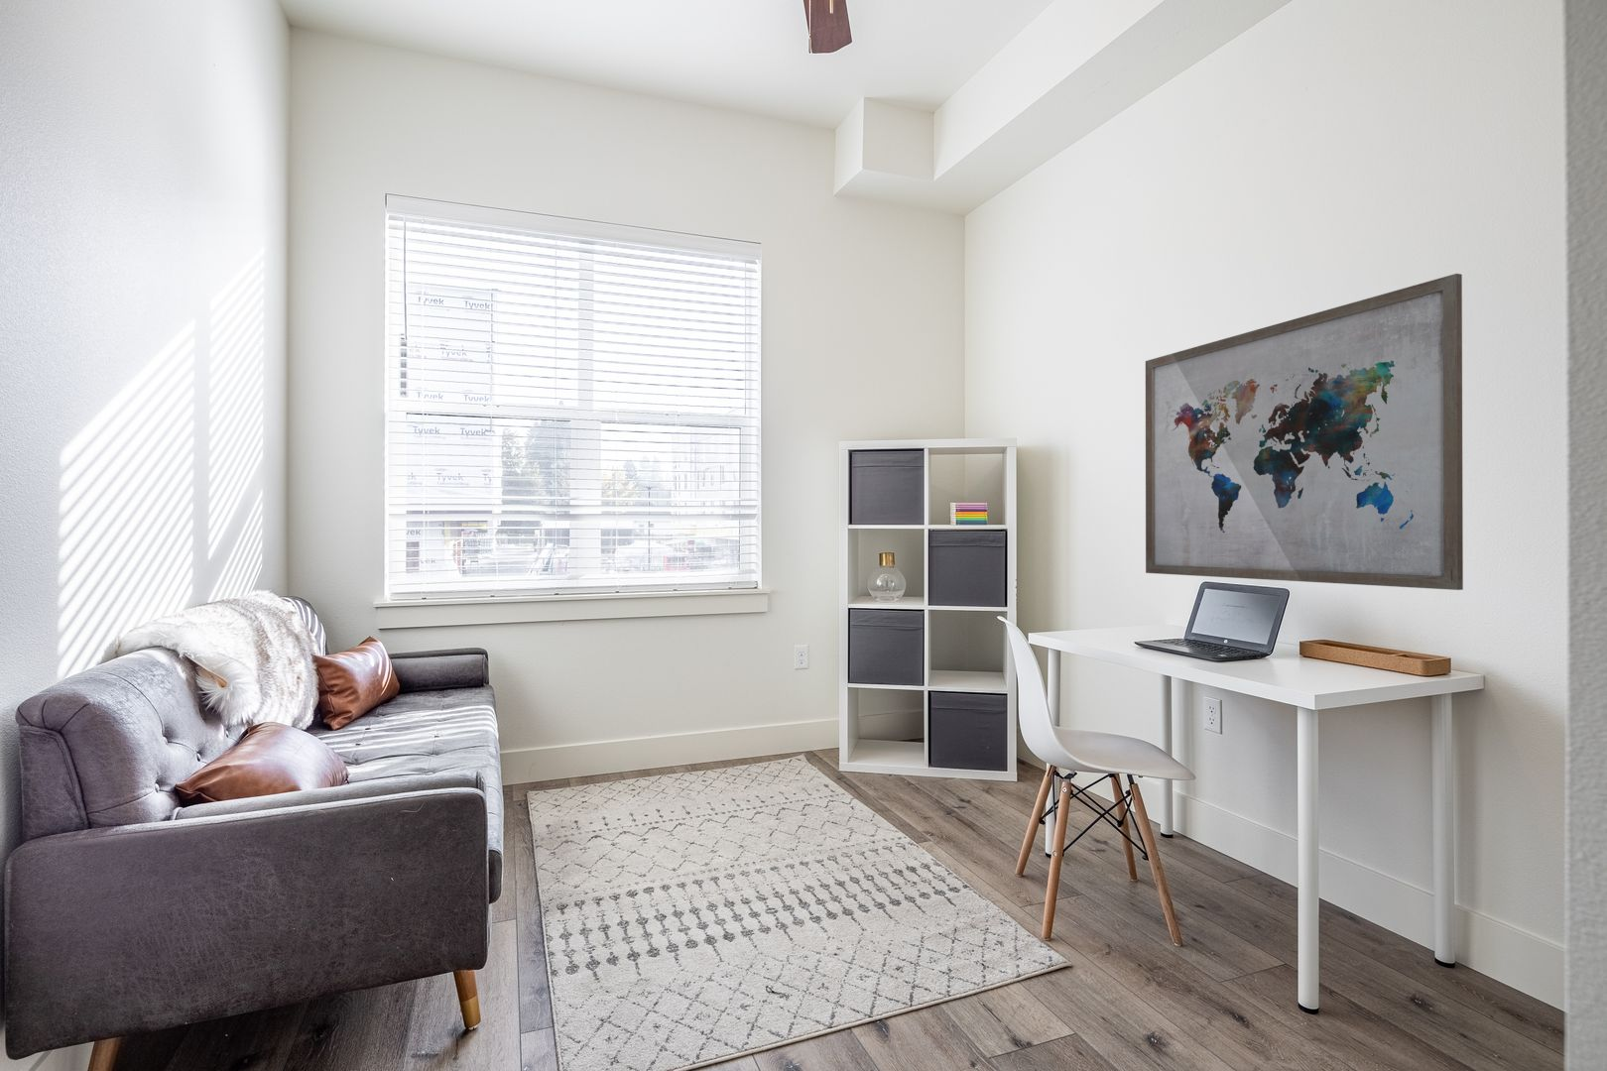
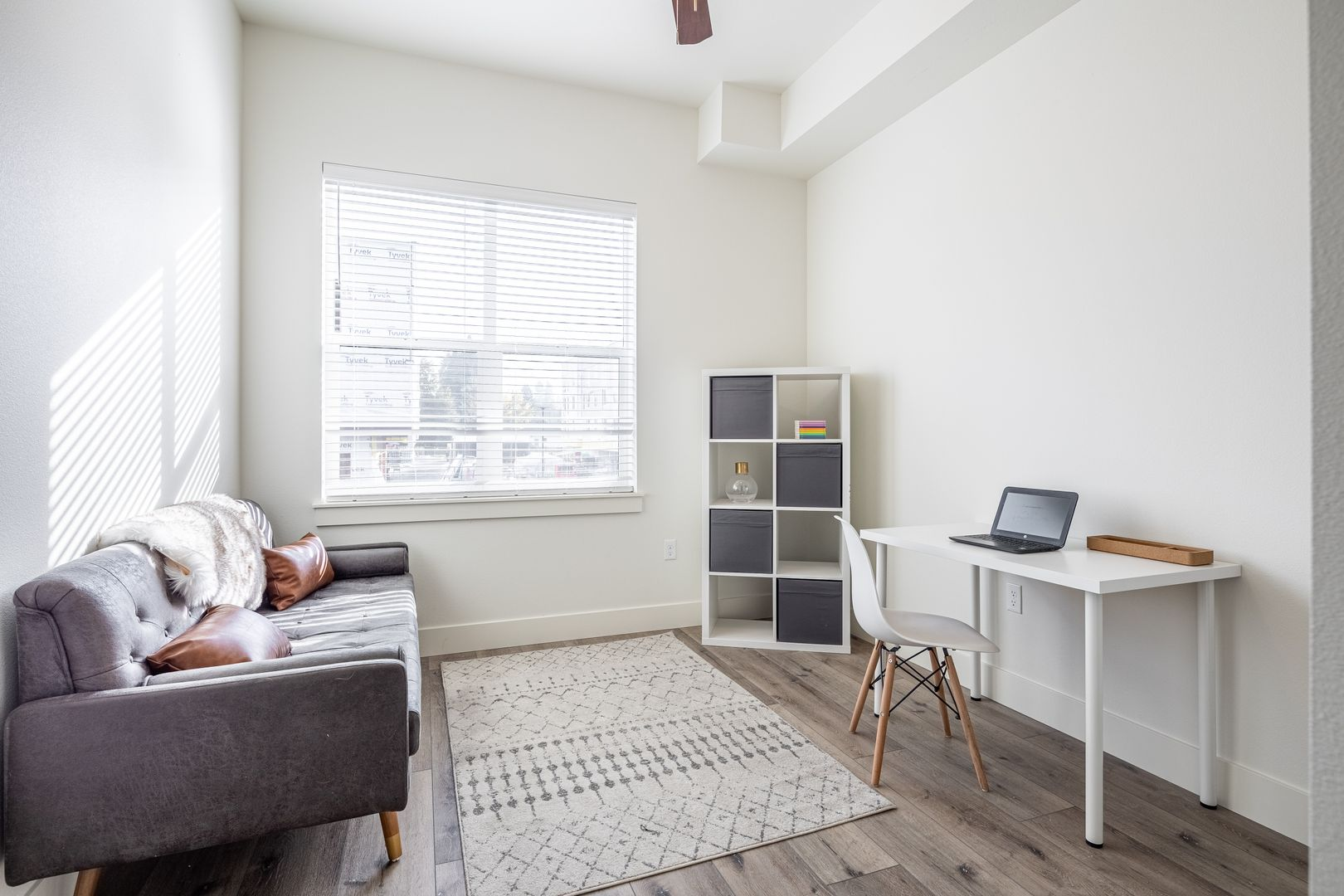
- wall art (1272, 452)
